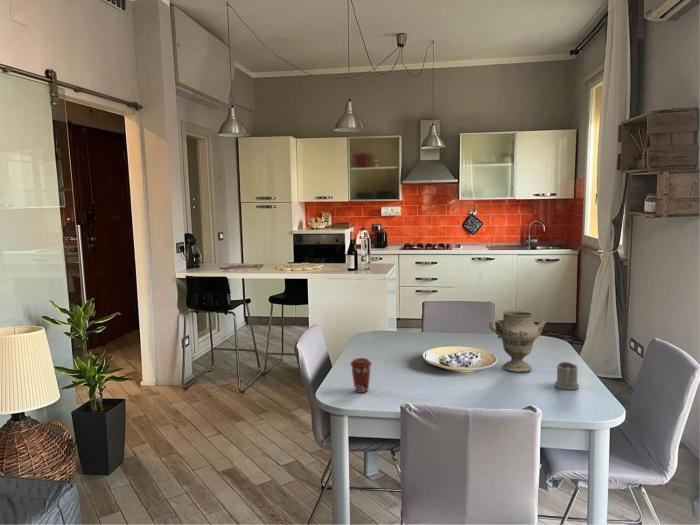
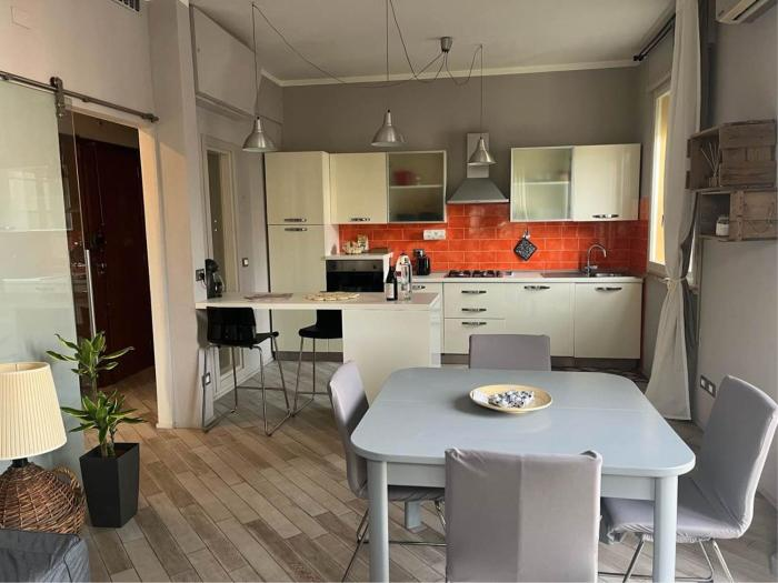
- decorative vase (517, 340)
- coffee cup (361, 375)
- mug (567, 375)
